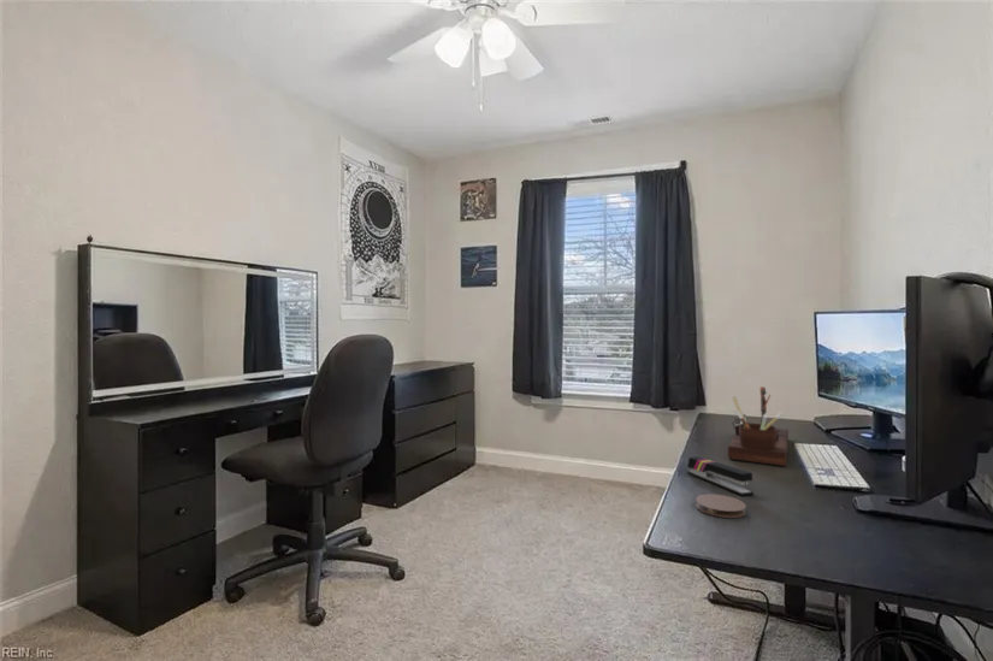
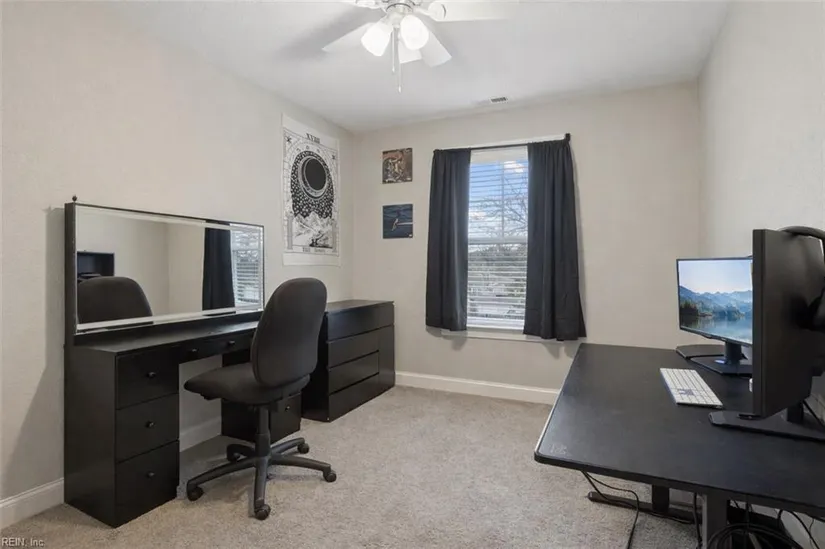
- coaster (720, 504)
- stapler (717, 472)
- desk organizer (761, 420)
